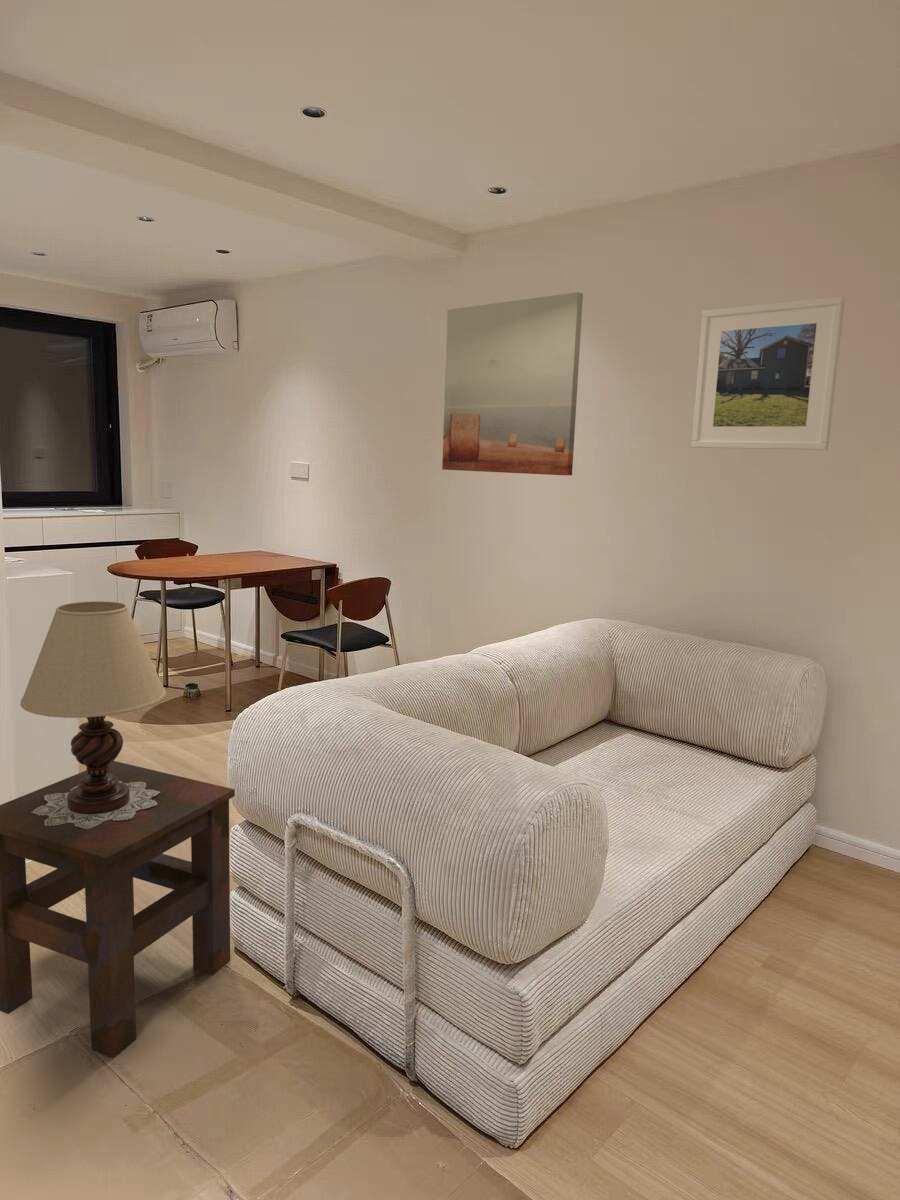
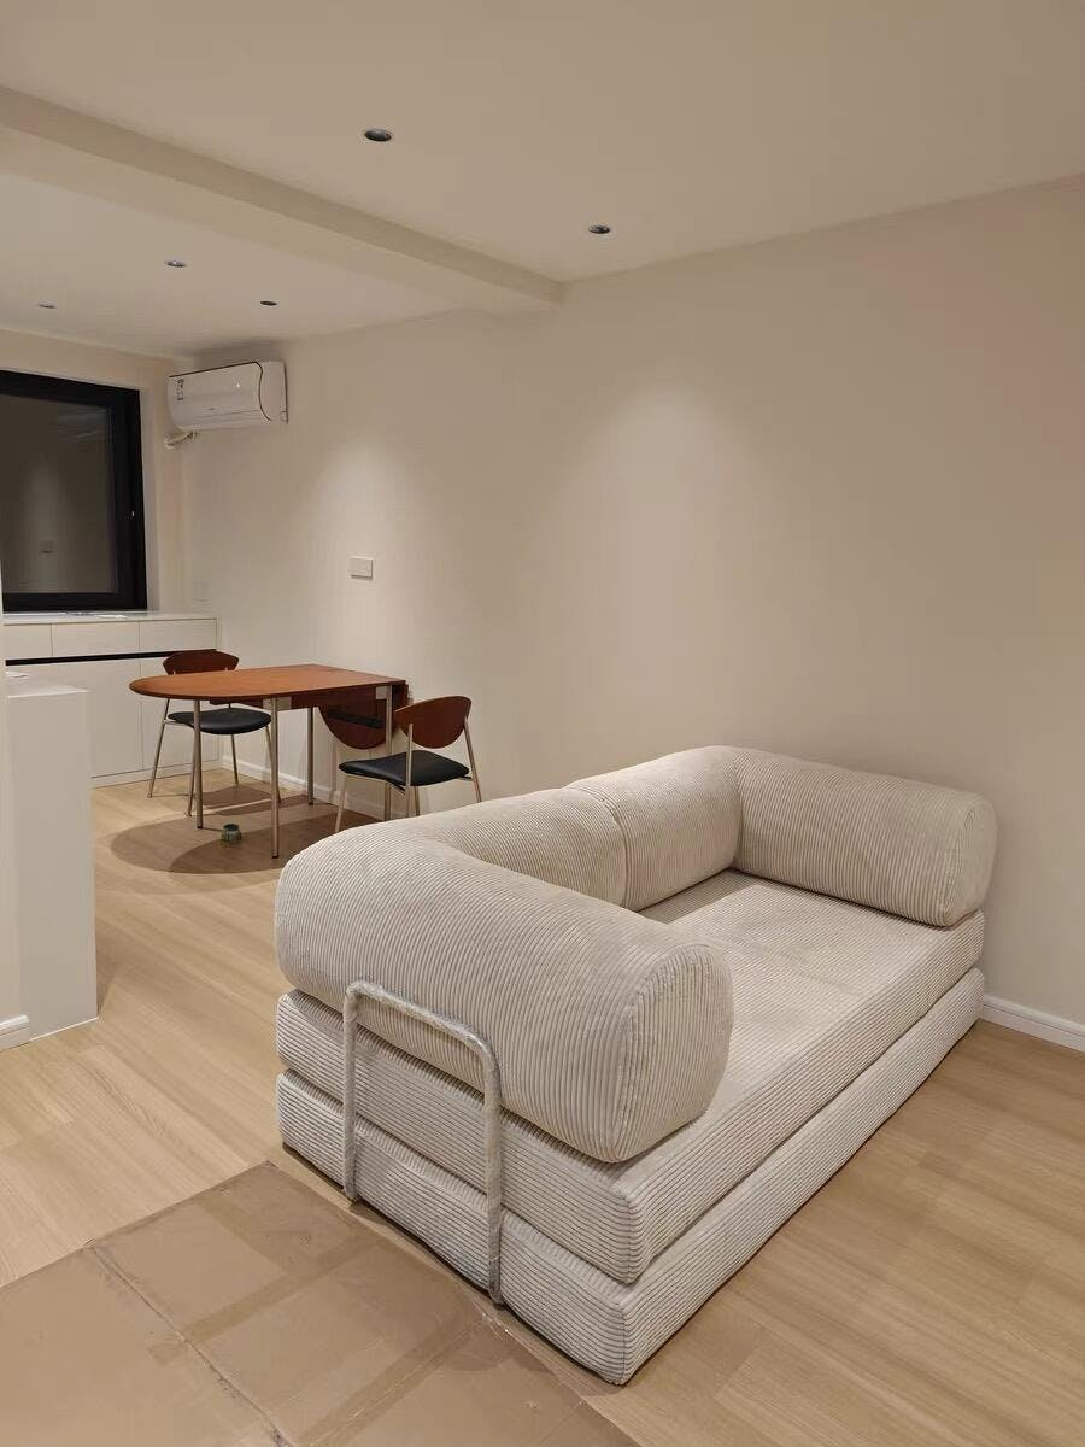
- wall art (507, 388)
- table lamp (95, 706)
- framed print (762, 377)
- side table (112, 894)
